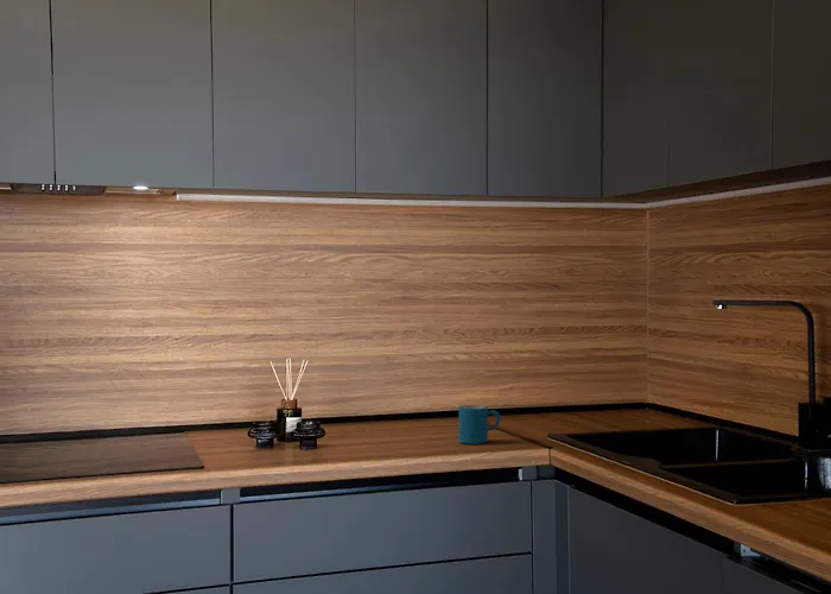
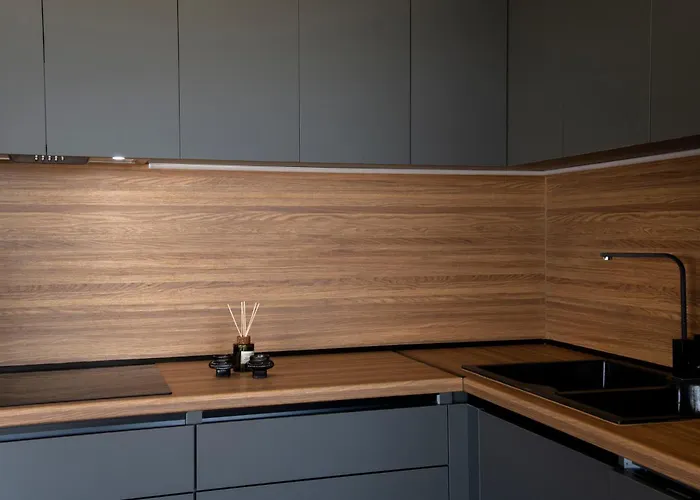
- mug (480, 424)
